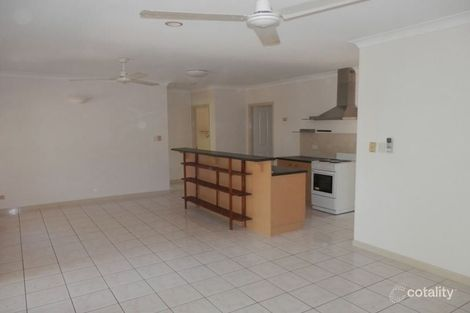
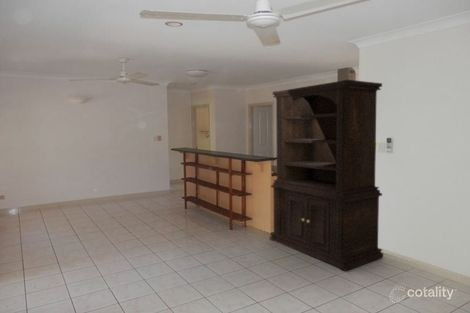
+ hutch (322, 169)
